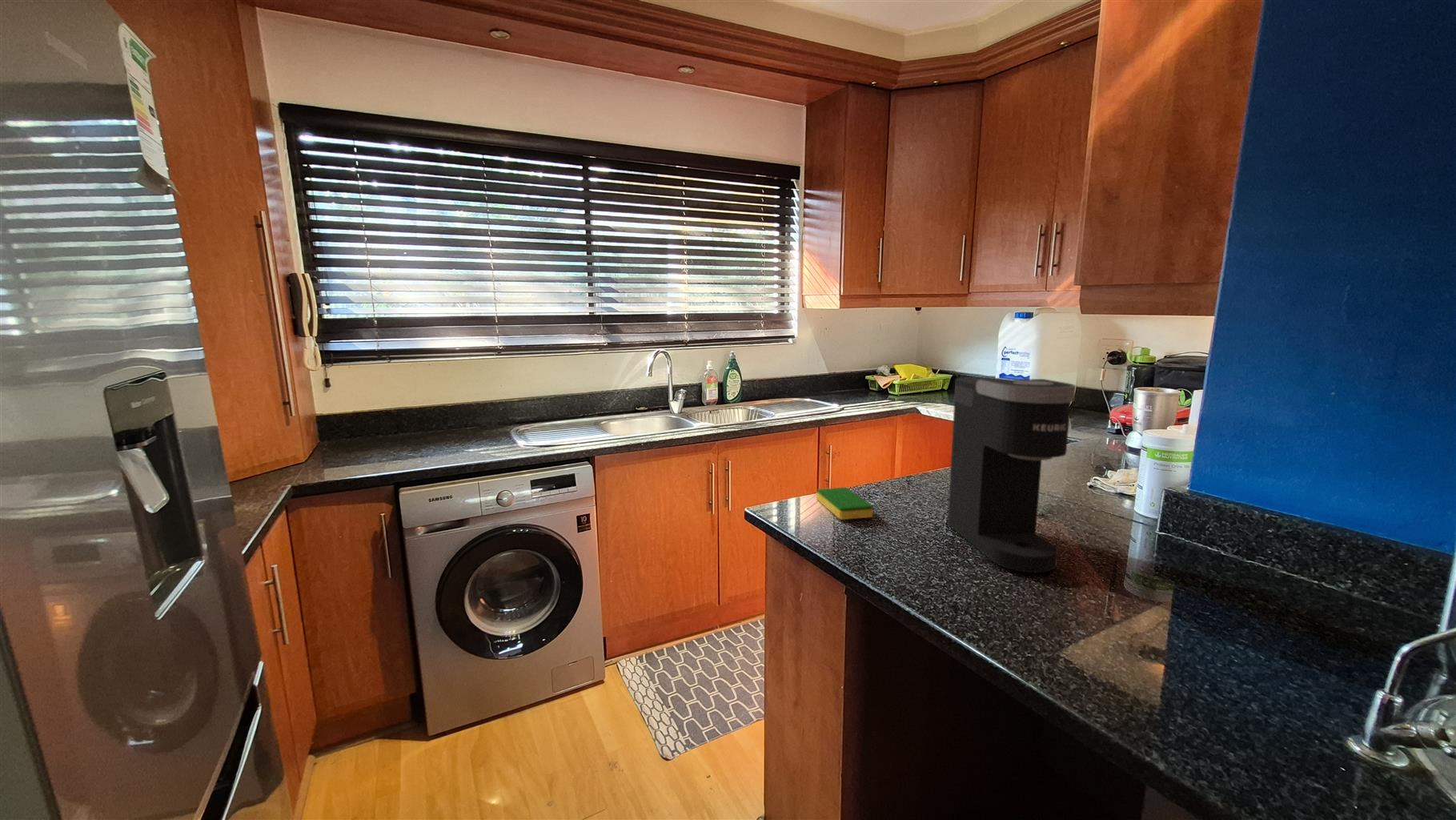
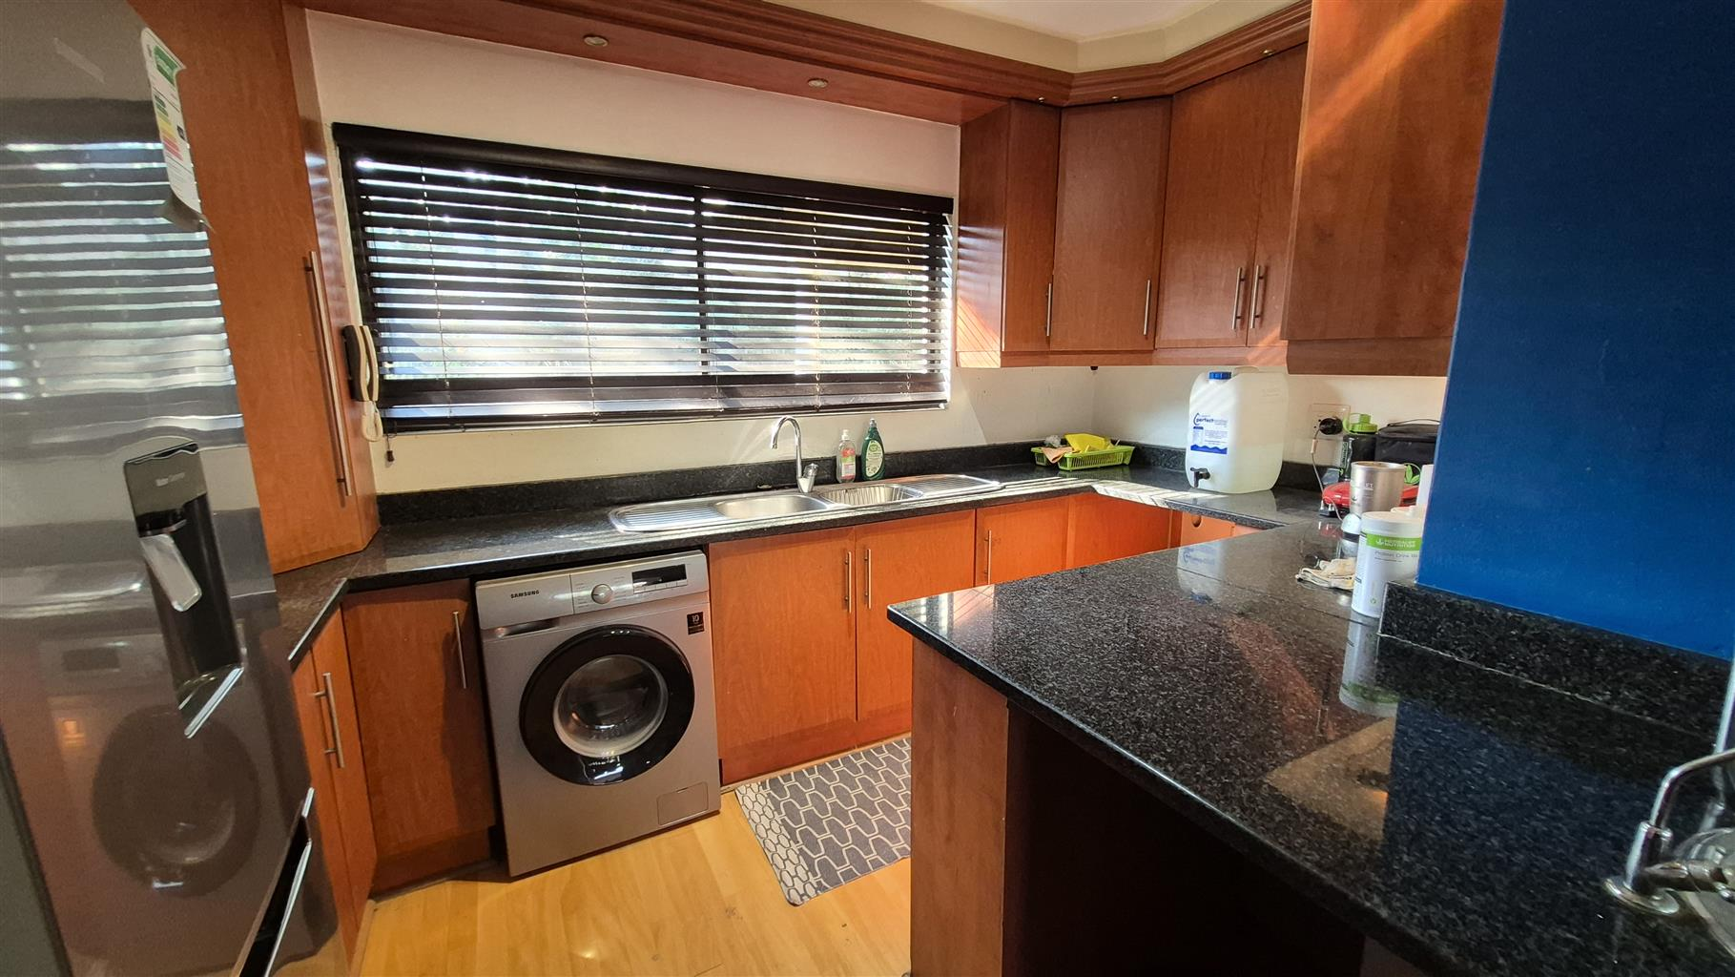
- coffee maker (1003, 462)
- dish sponge (843, 502)
